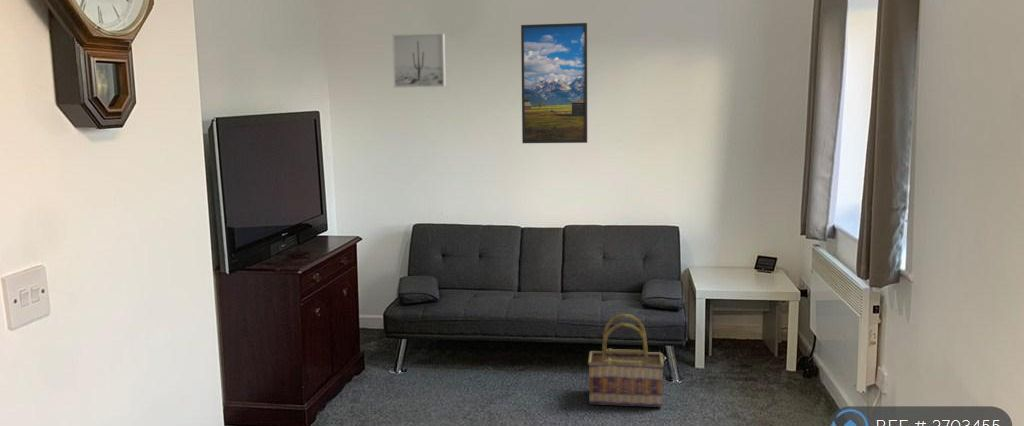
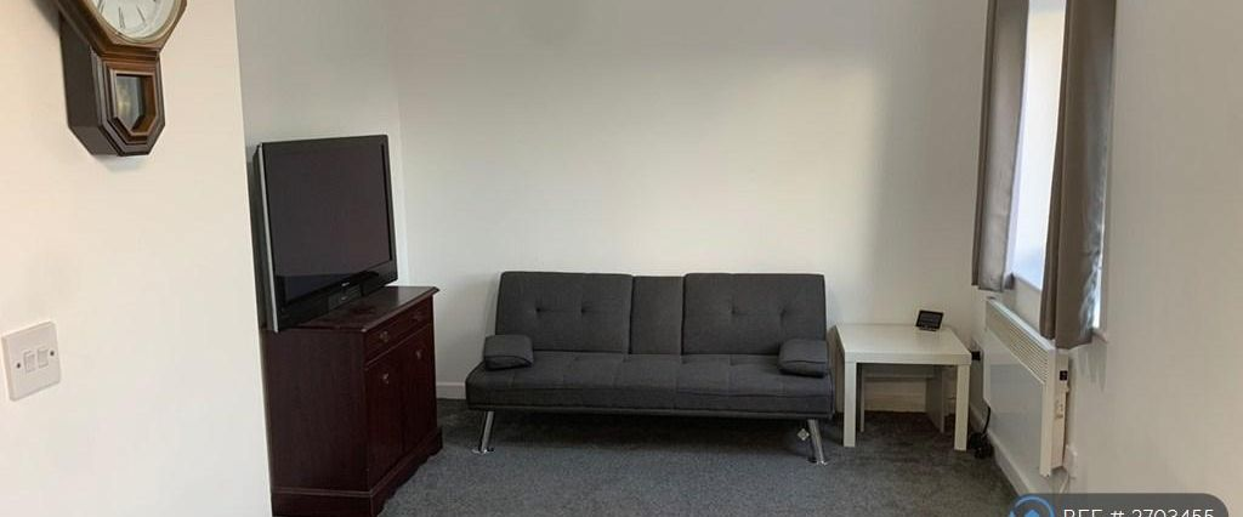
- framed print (554, 84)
- wall art (419, 60)
- basket (625, 358)
